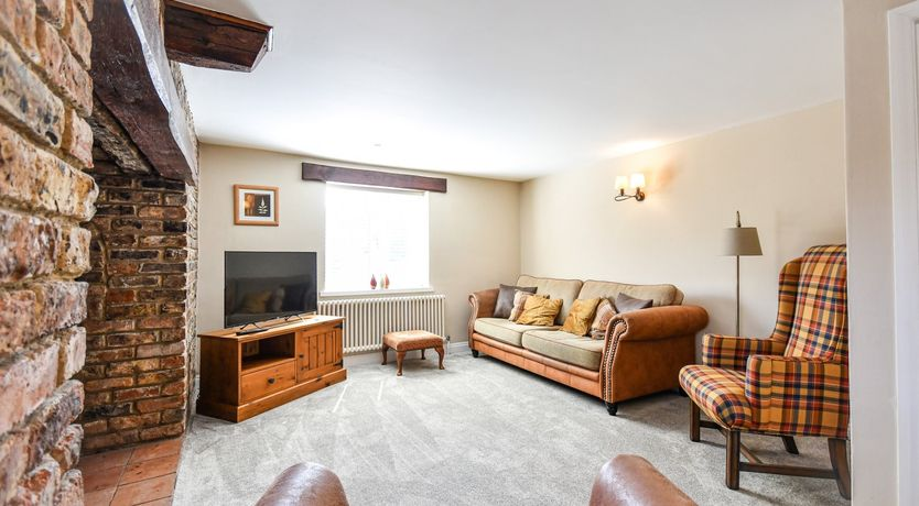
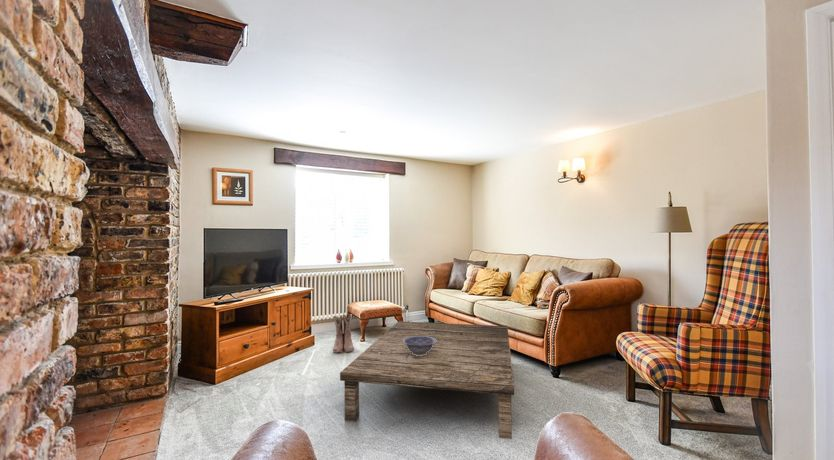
+ boots (343, 331)
+ coffee table (440, 365)
+ decorative bowl (419, 346)
